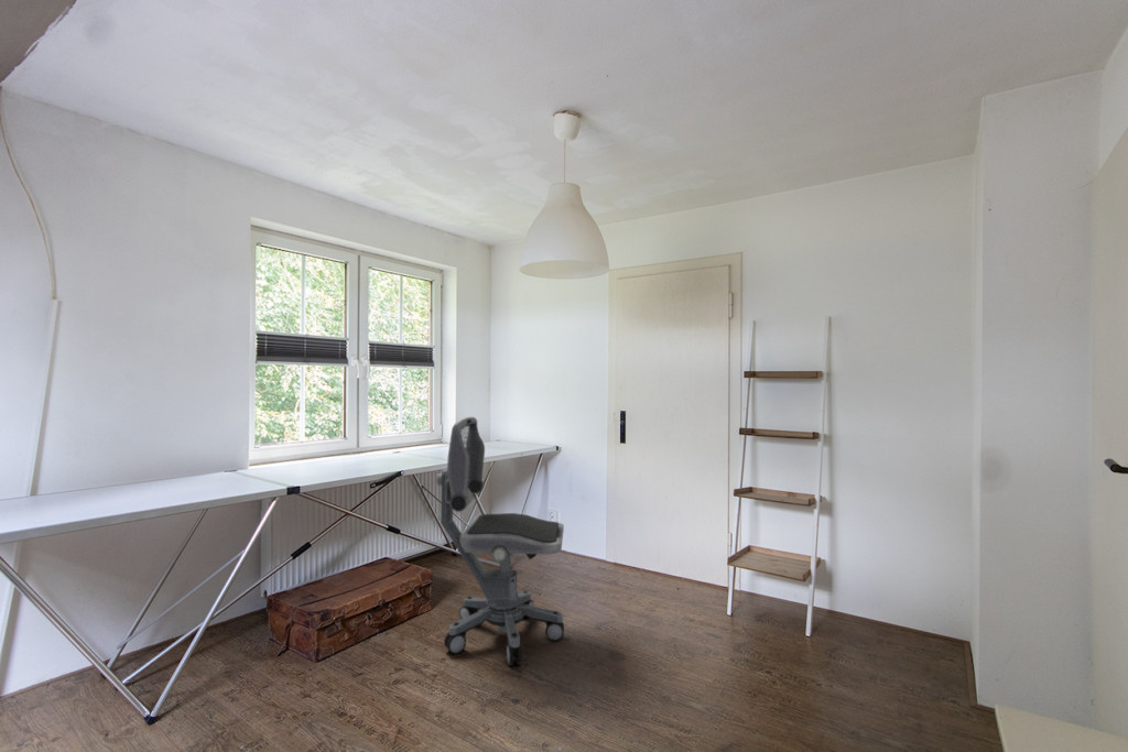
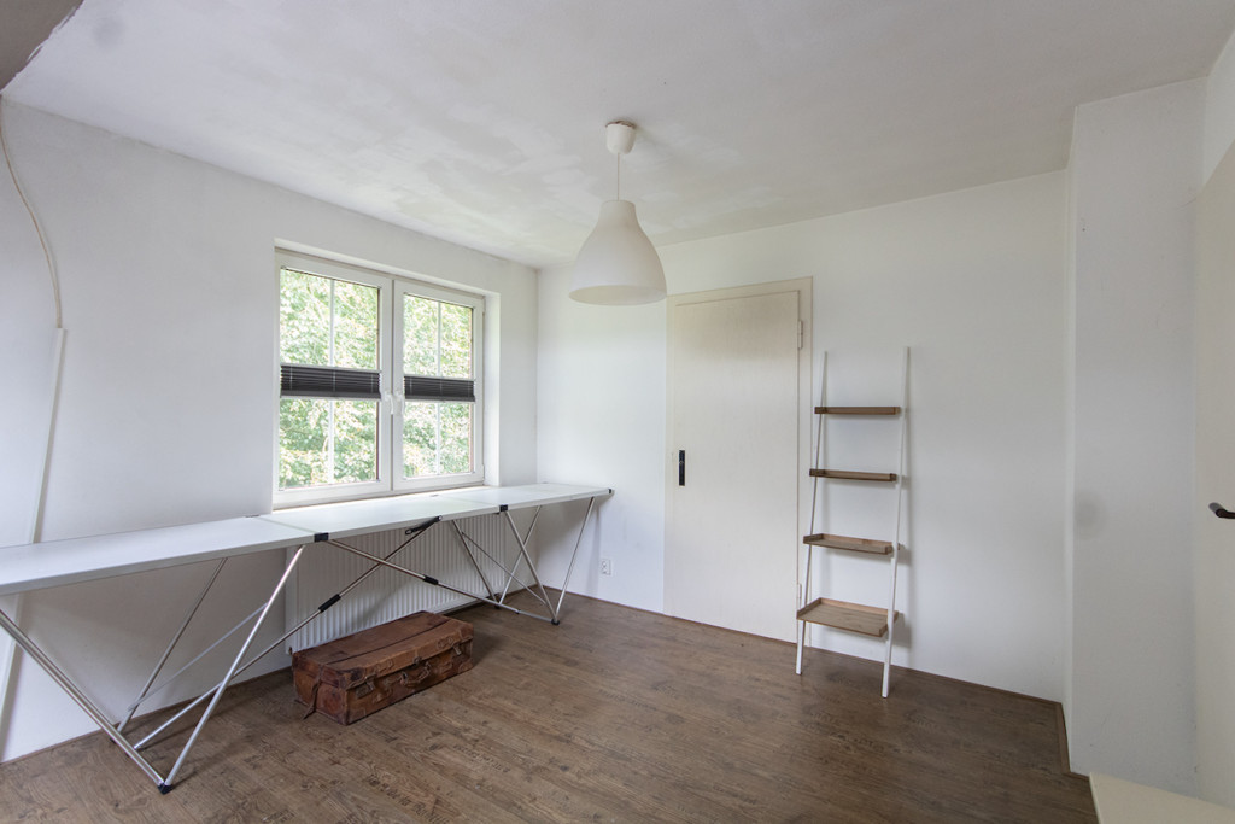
- office chair (500, 527)
